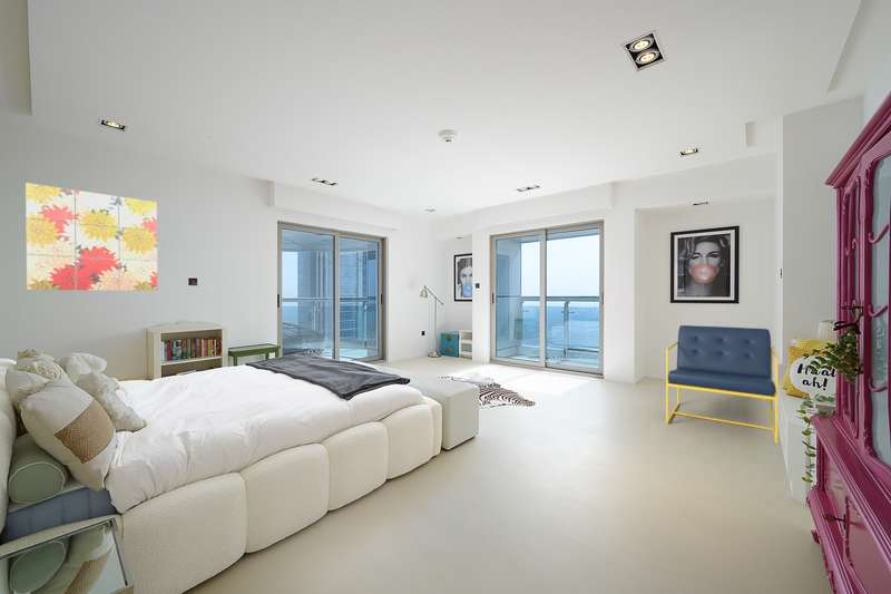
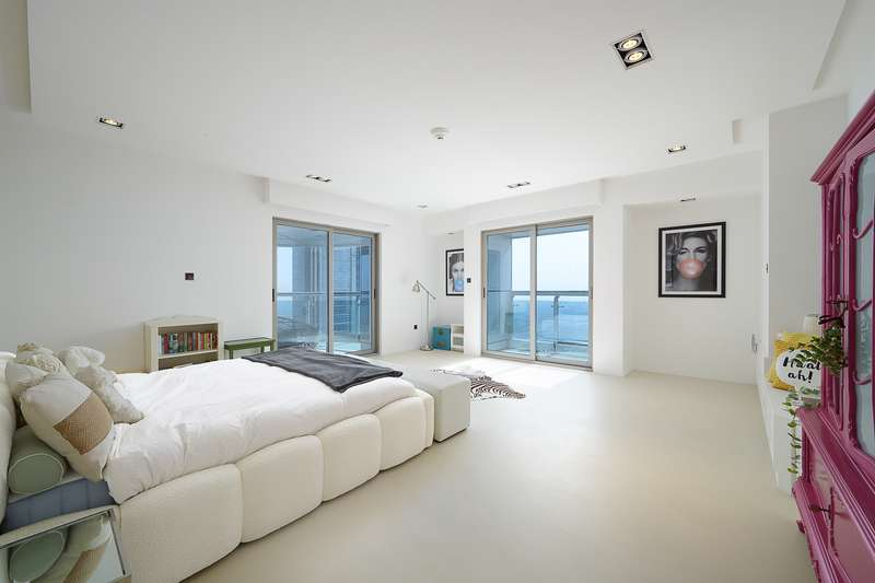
- wall art (97, 242)
- armchair (719, 374)
